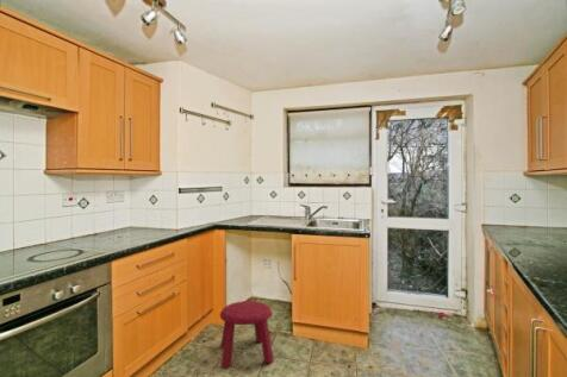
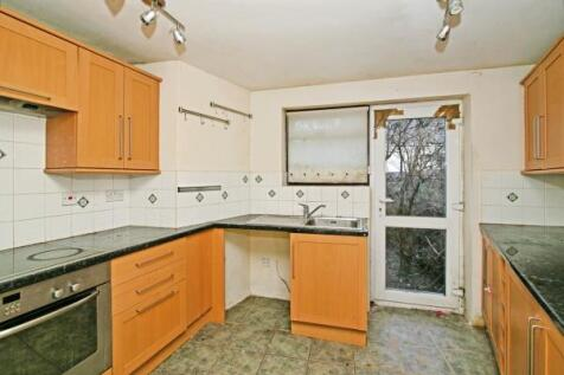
- stool (245, 323)
